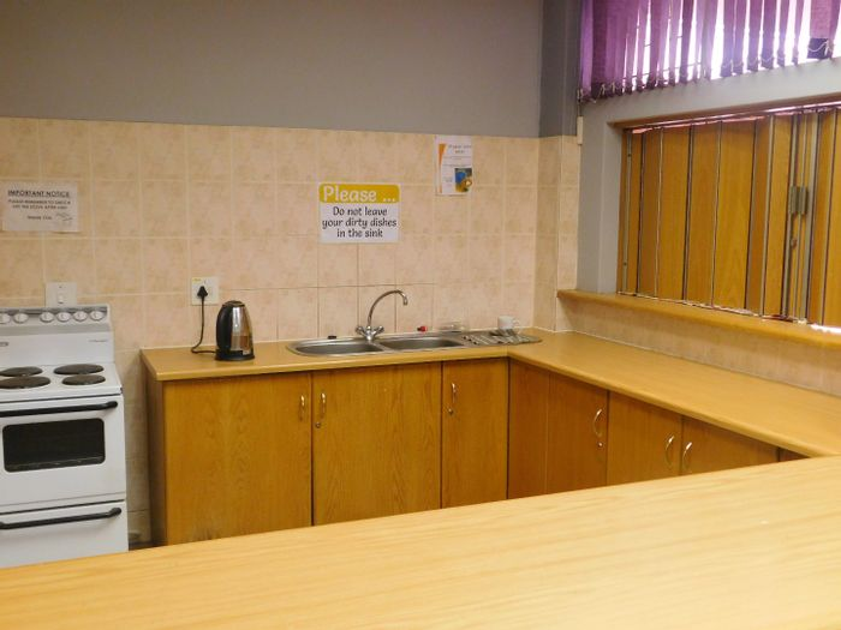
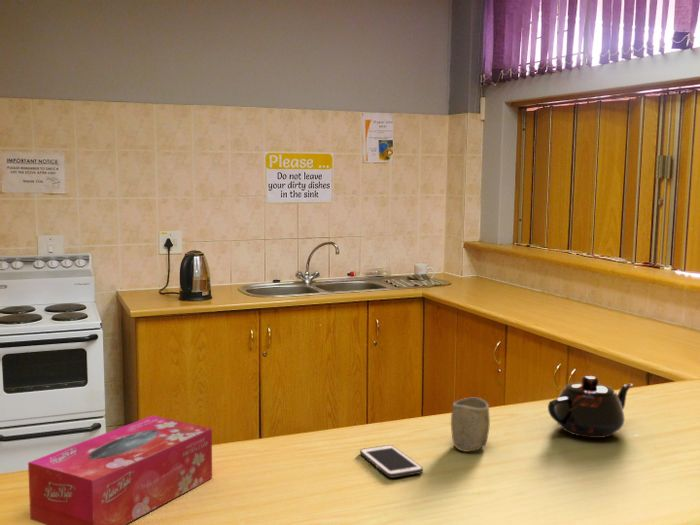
+ cell phone (390, 460)
+ teapot (591, 403)
+ cup (470, 424)
+ tissue box (126, 470)
